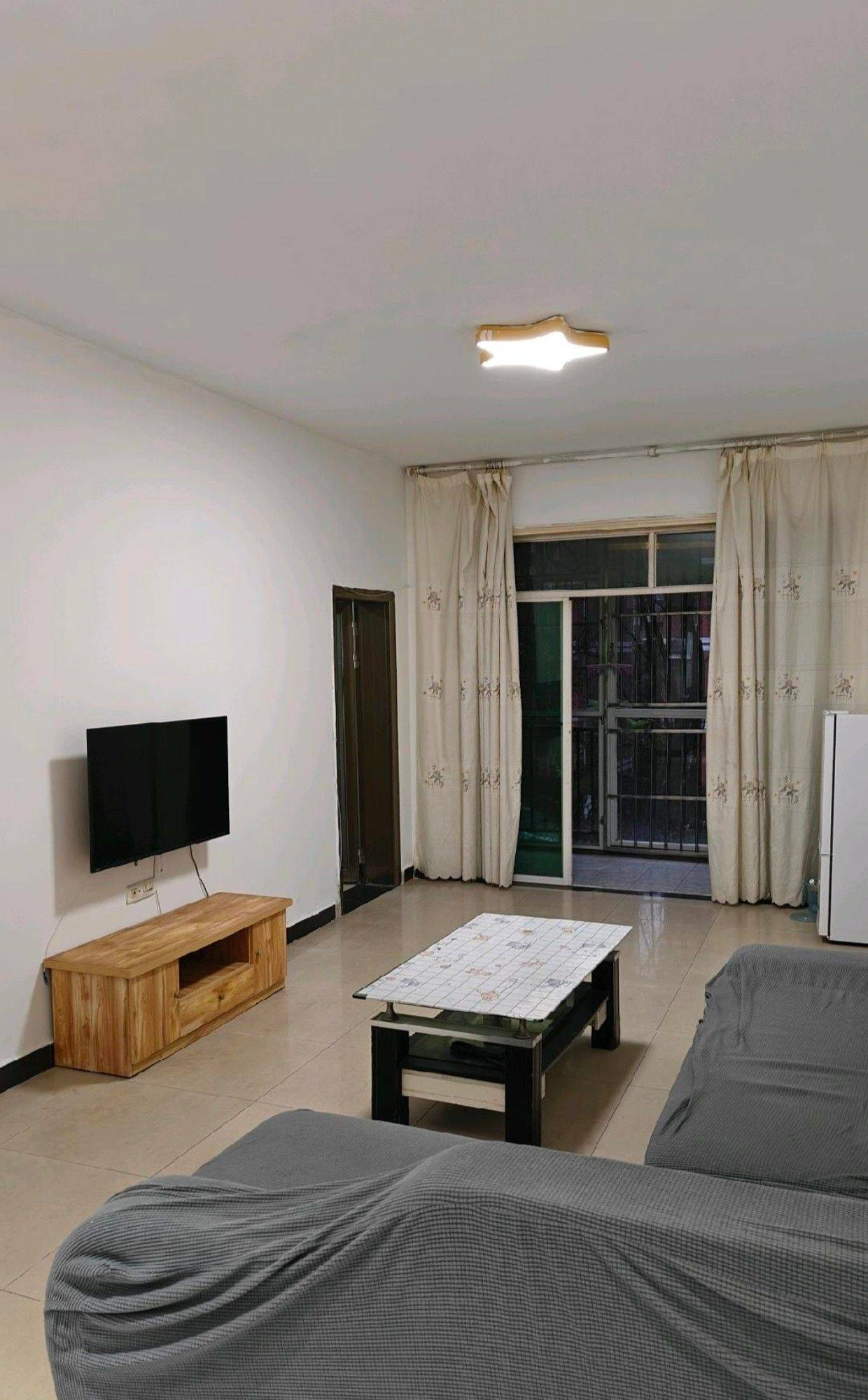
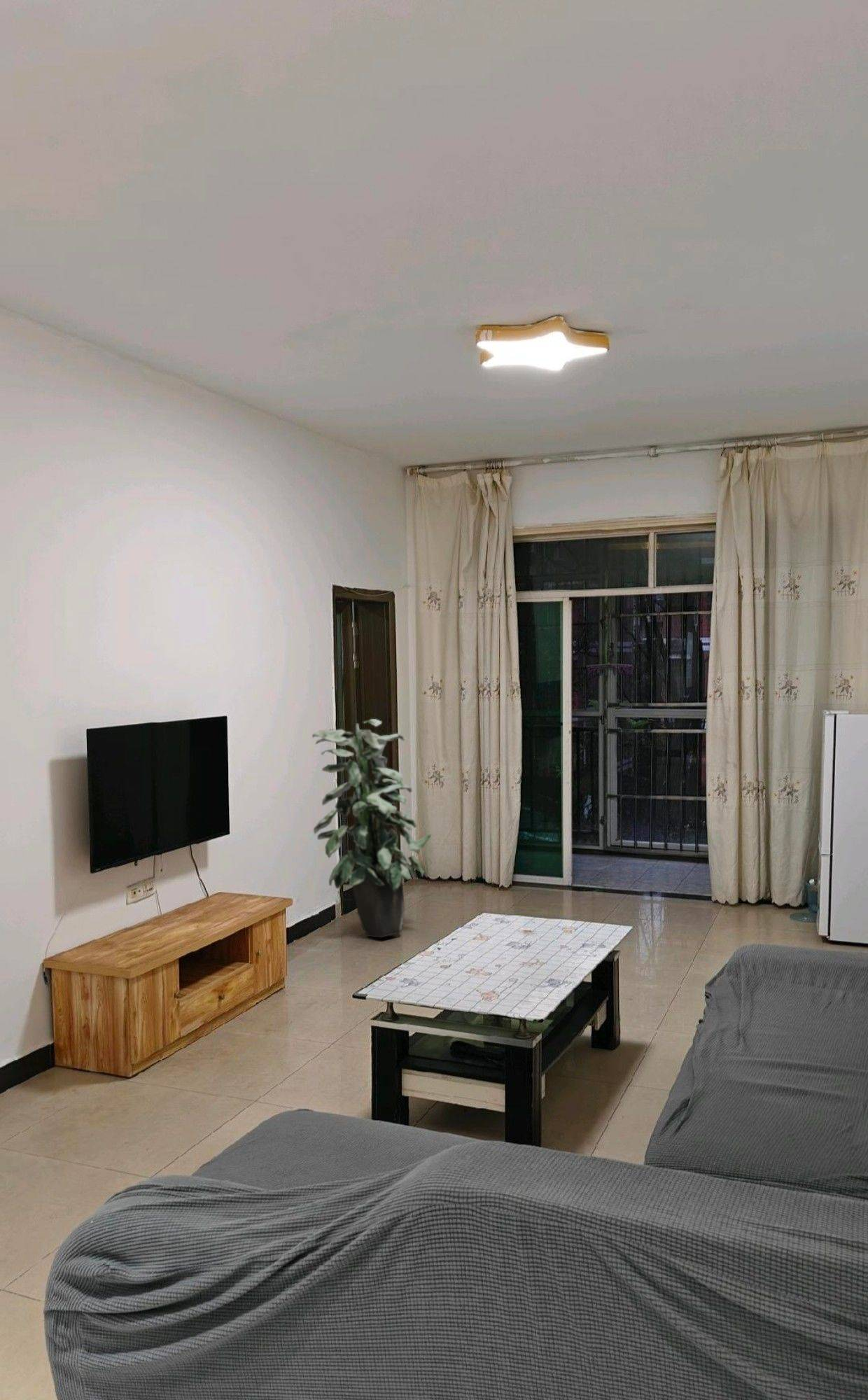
+ indoor plant (369, 827)
